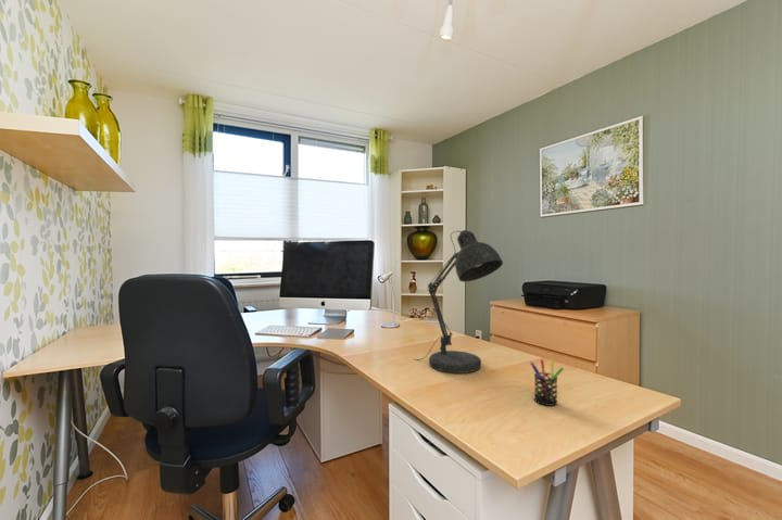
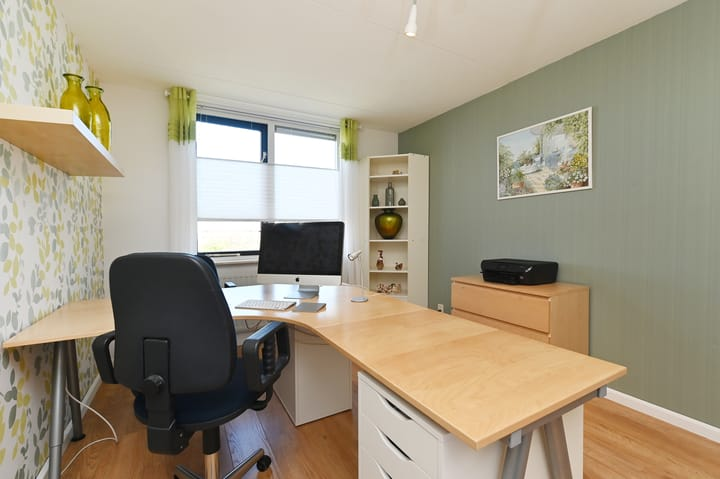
- desk lamp (463, 281)
- pen holder (547, 380)
